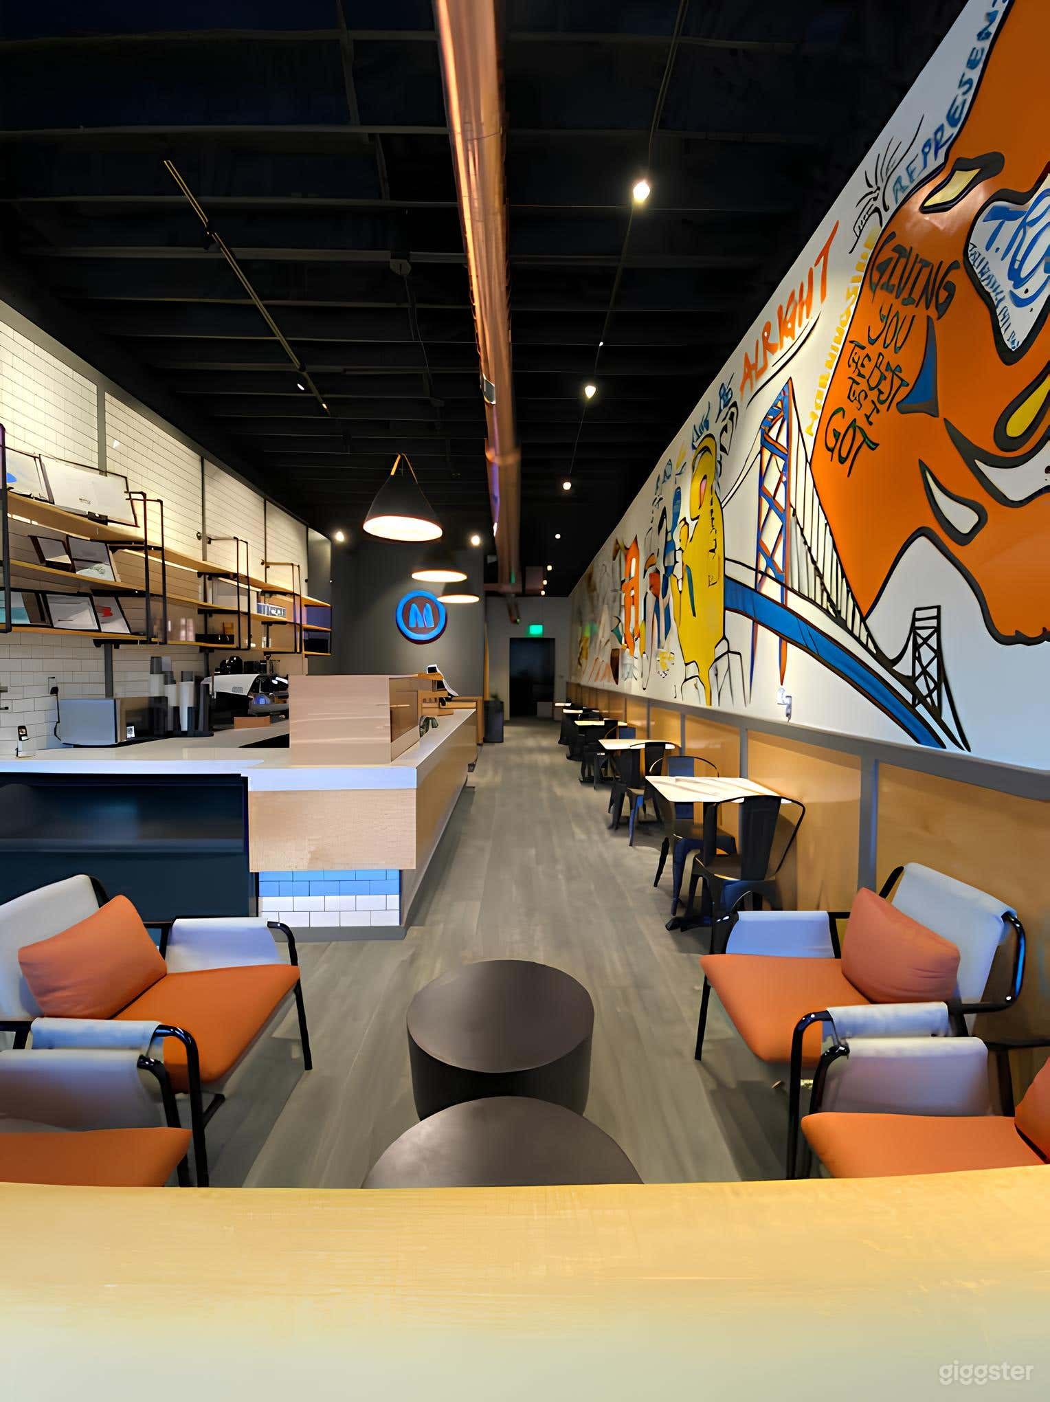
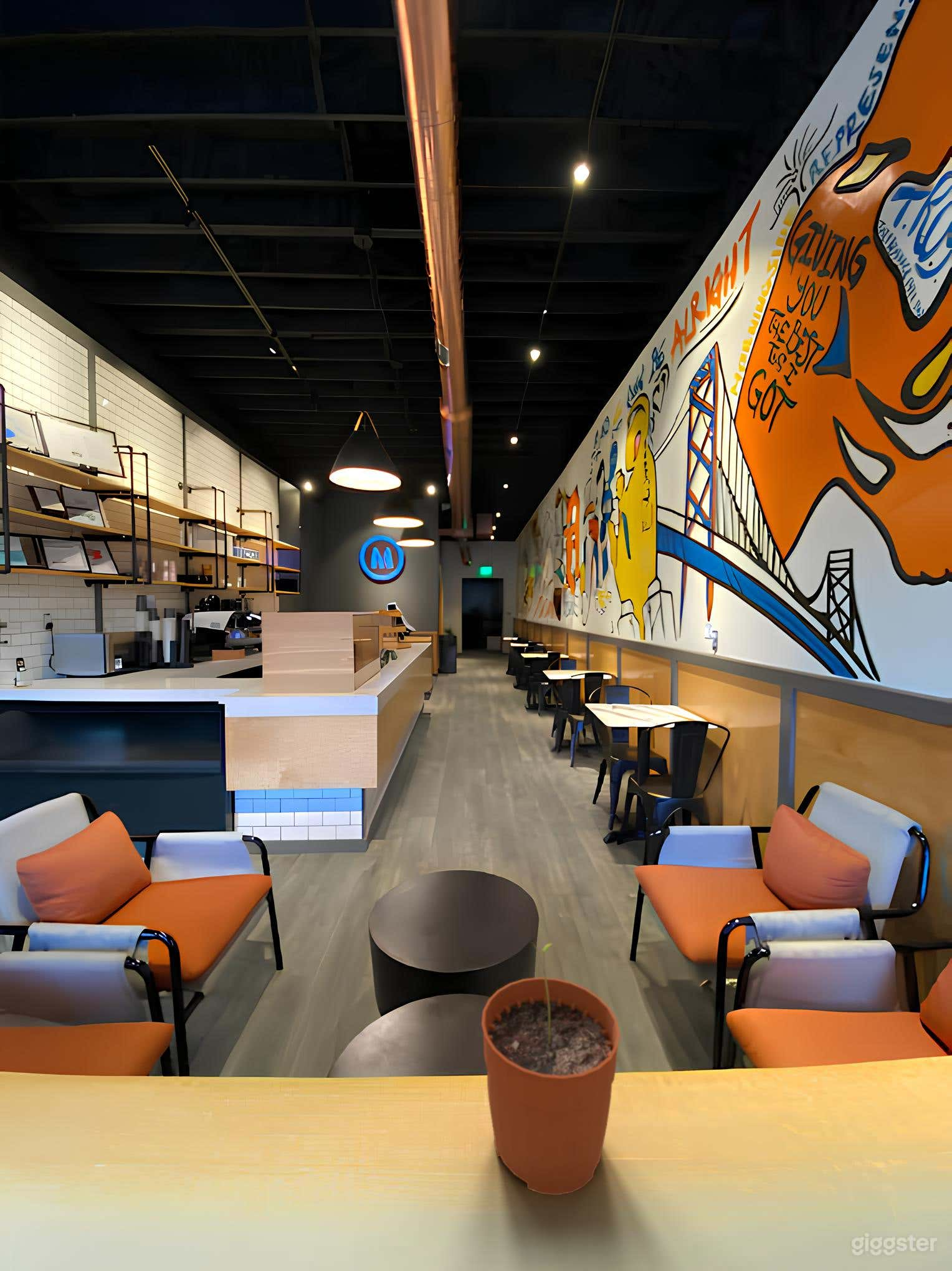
+ plant pot (549, 1051)
